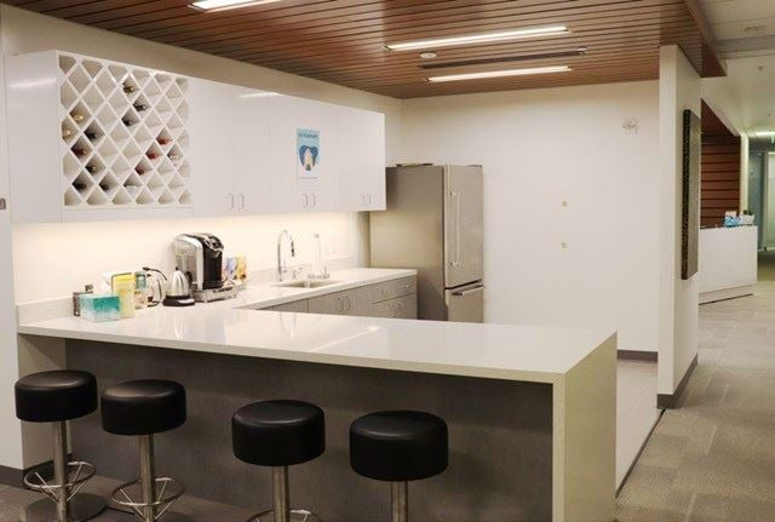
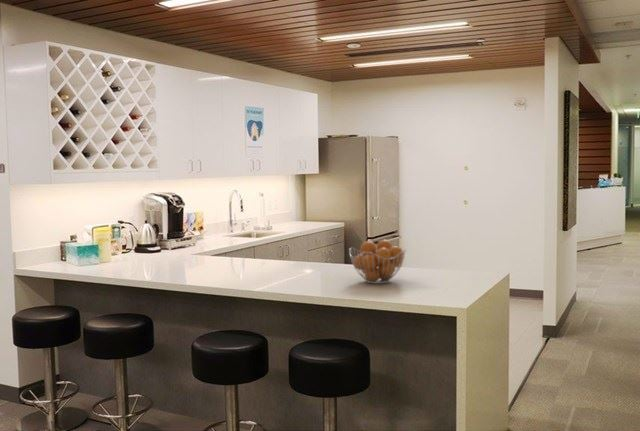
+ fruit basket (377, 261)
